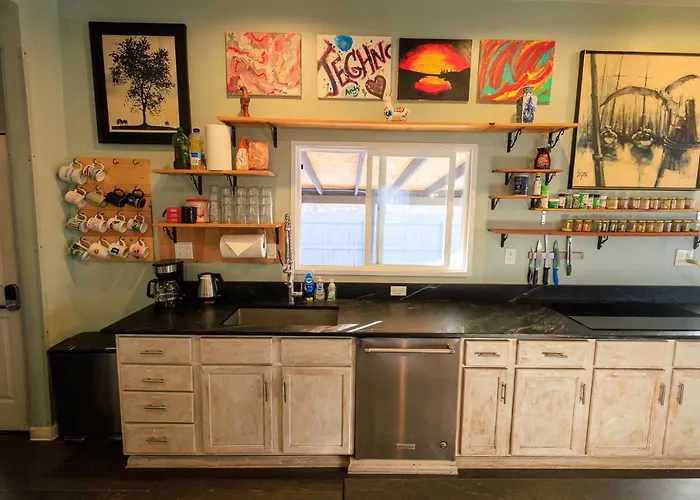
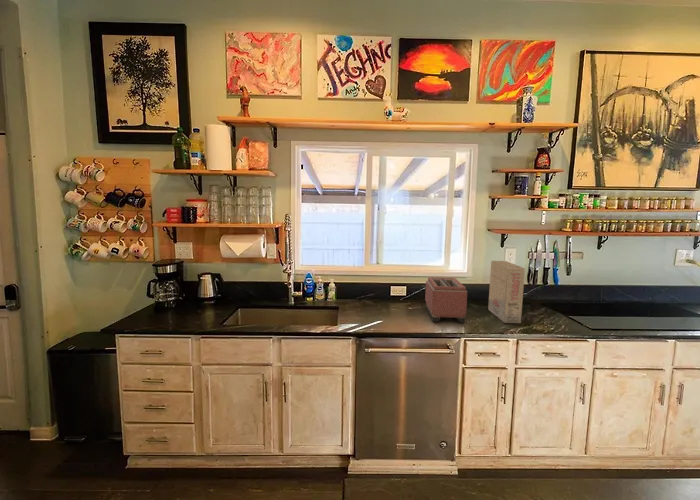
+ cereal box (505, 290)
+ toaster (444, 297)
